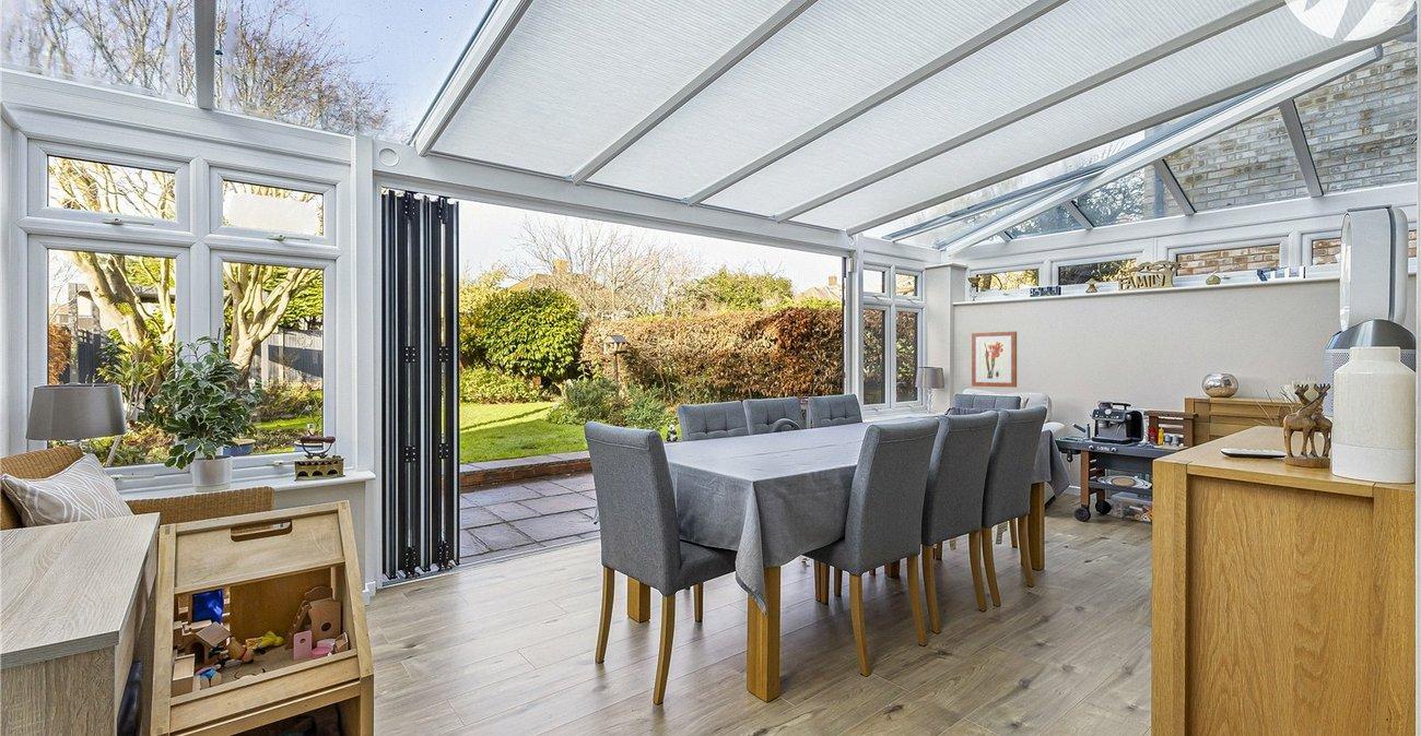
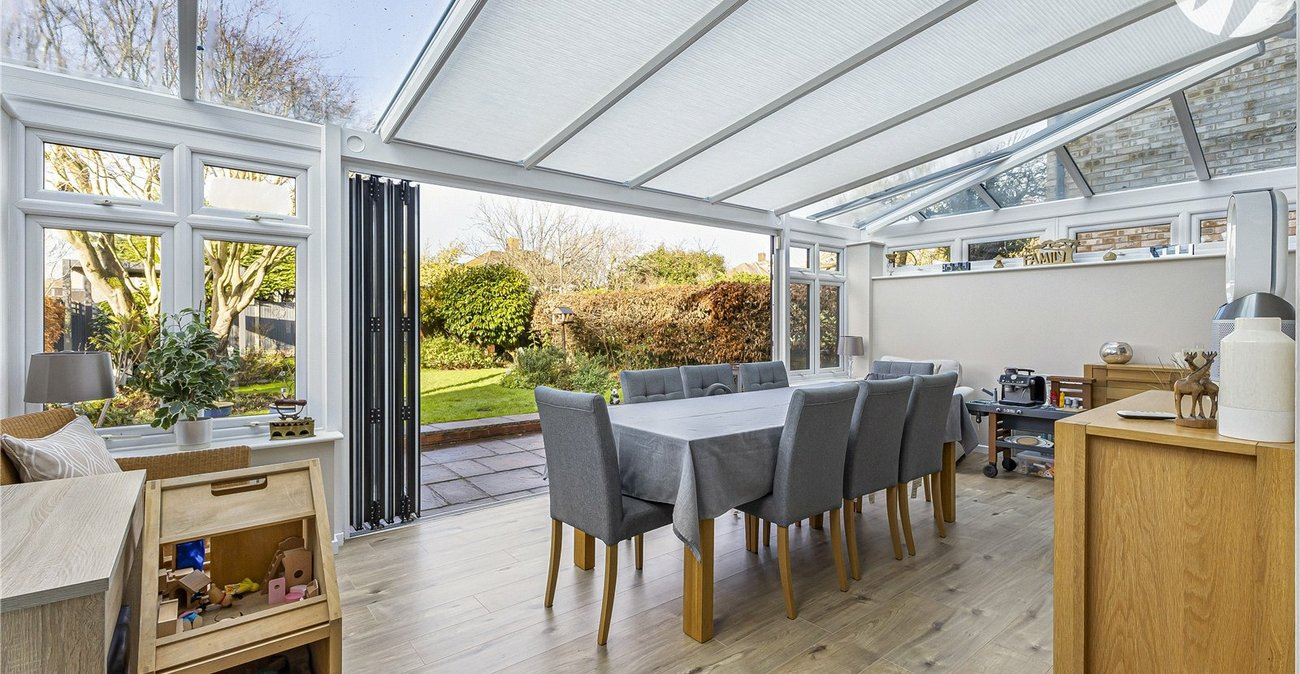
- wall art (994, 359)
